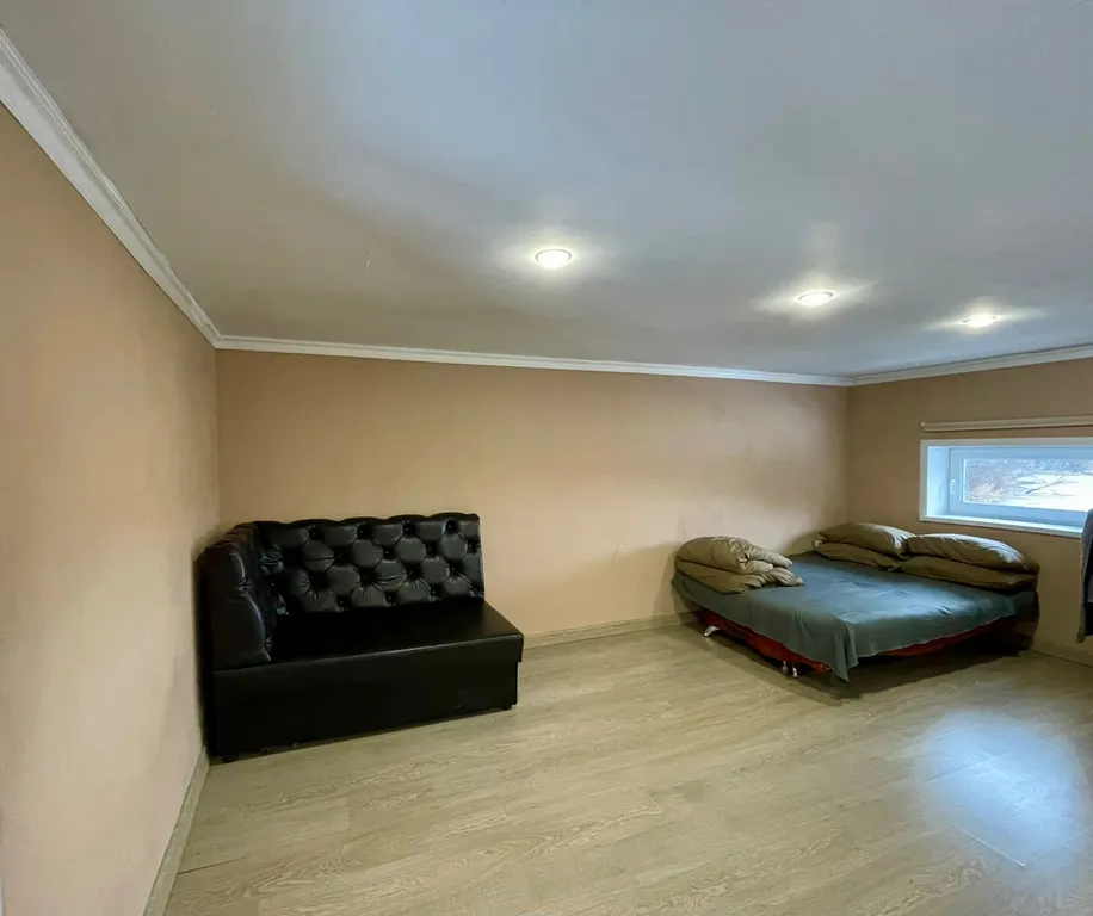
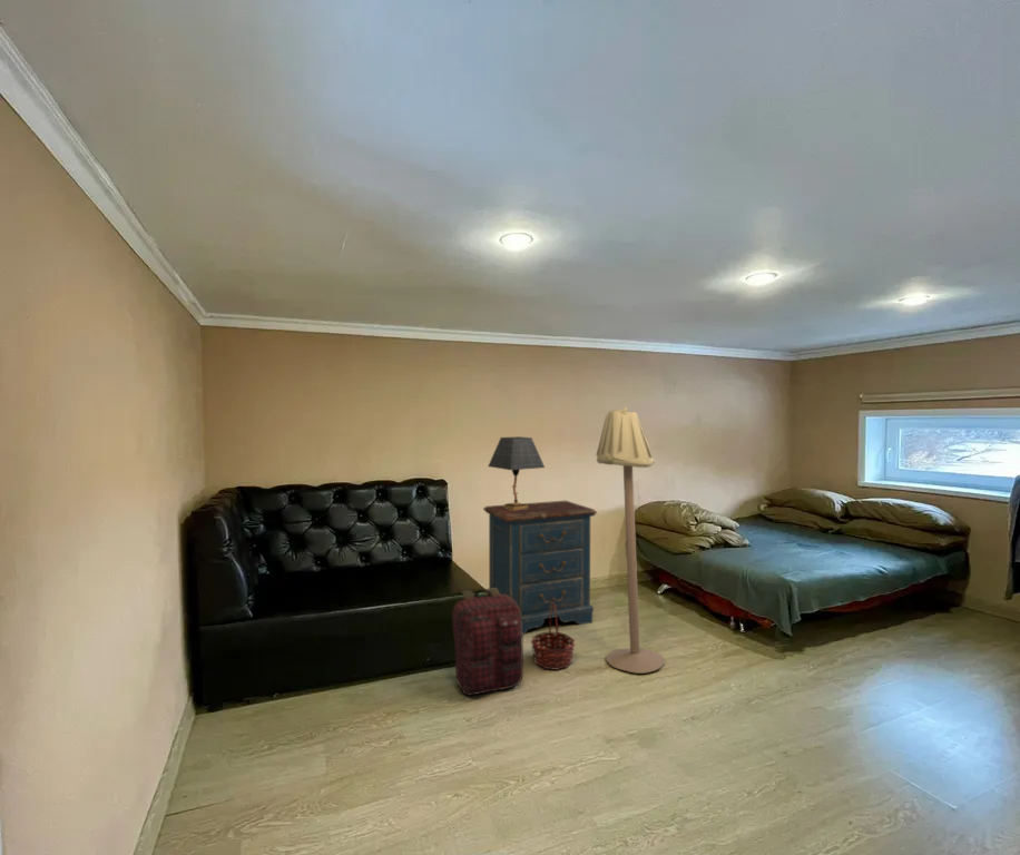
+ table lamp (516, 472)
+ basket (552, 632)
+ floor lamp (627, 532)
+ backpack (484, 635)
+ dresser (539, 563)
